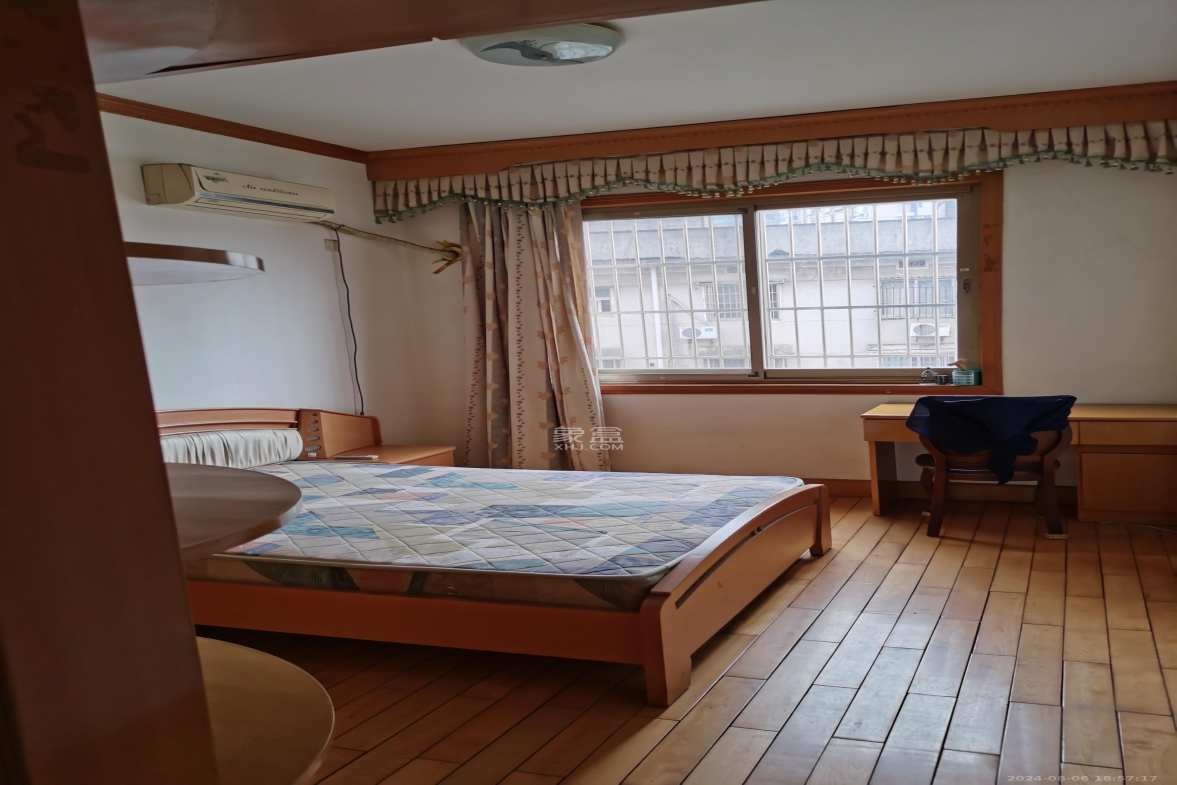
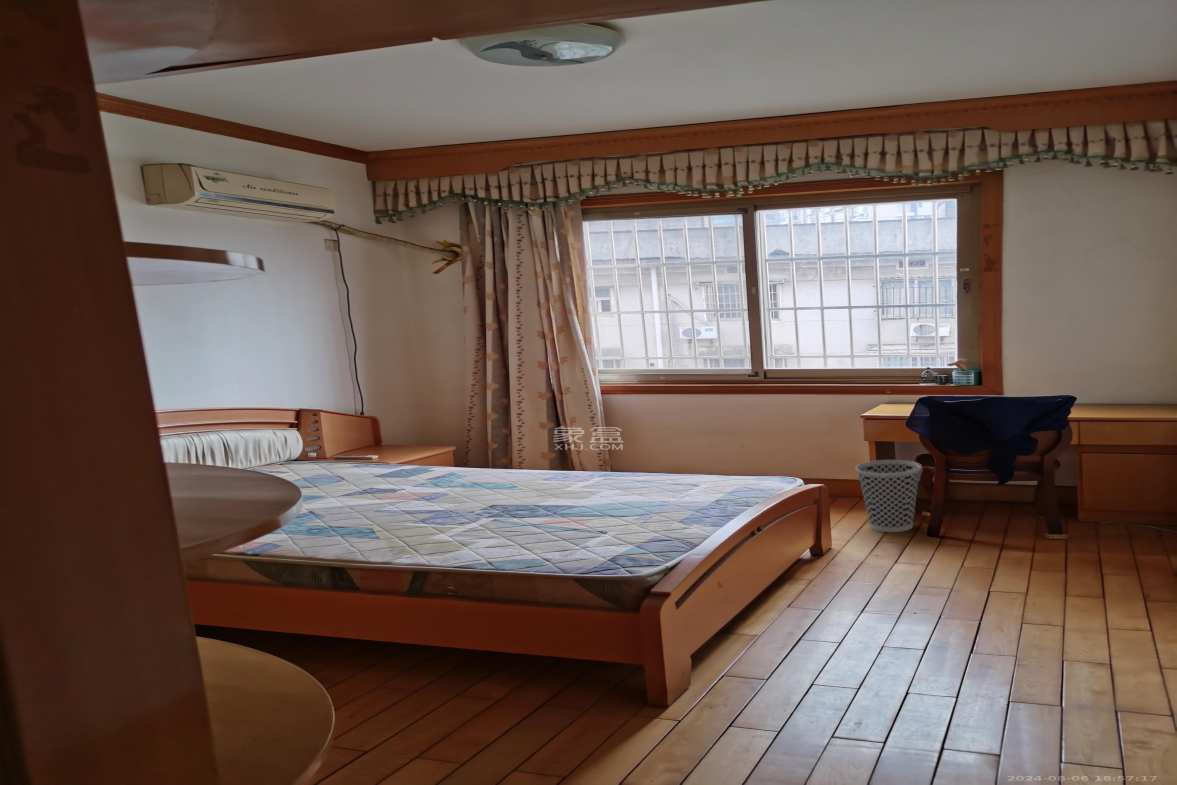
+ wastebasket (889, 496)
